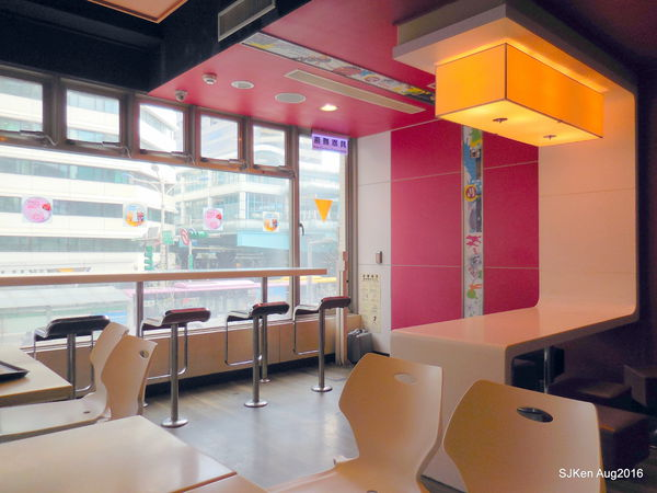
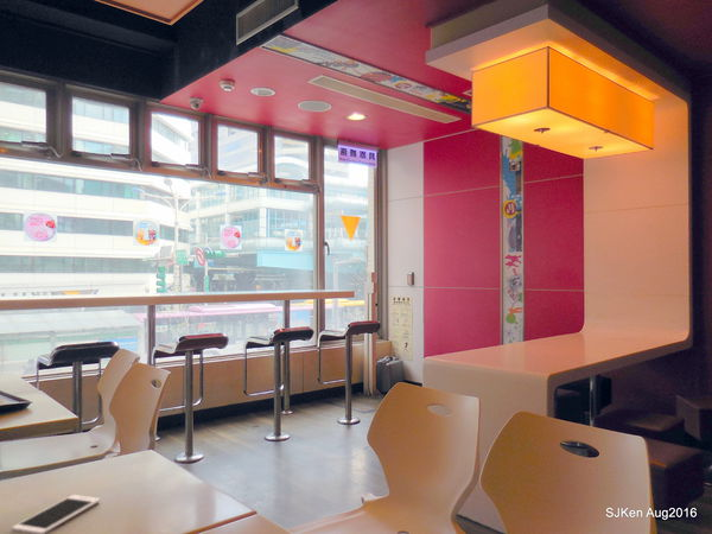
+ cell phone (58, 513)
